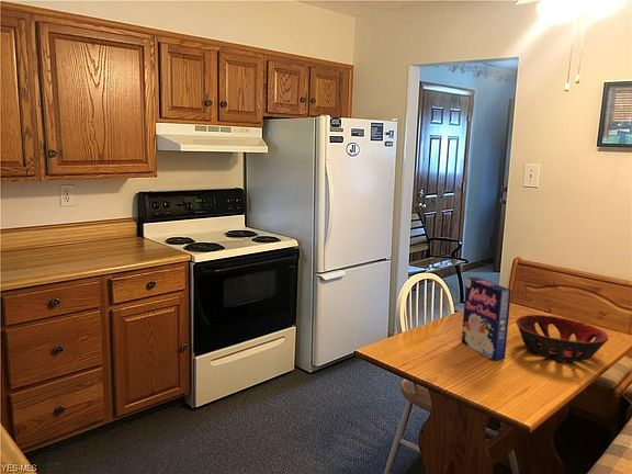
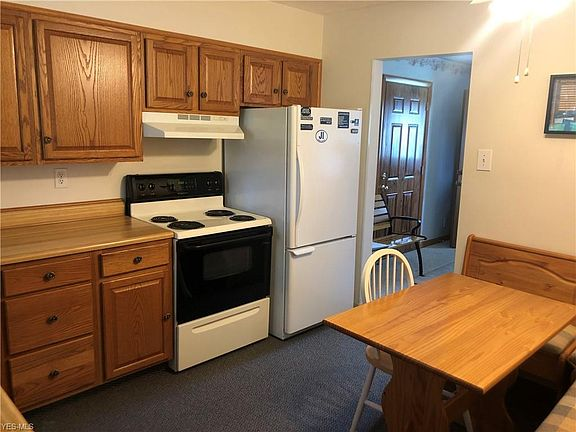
- decorative bowl (558, 340)
- cereal box (485, 316)
